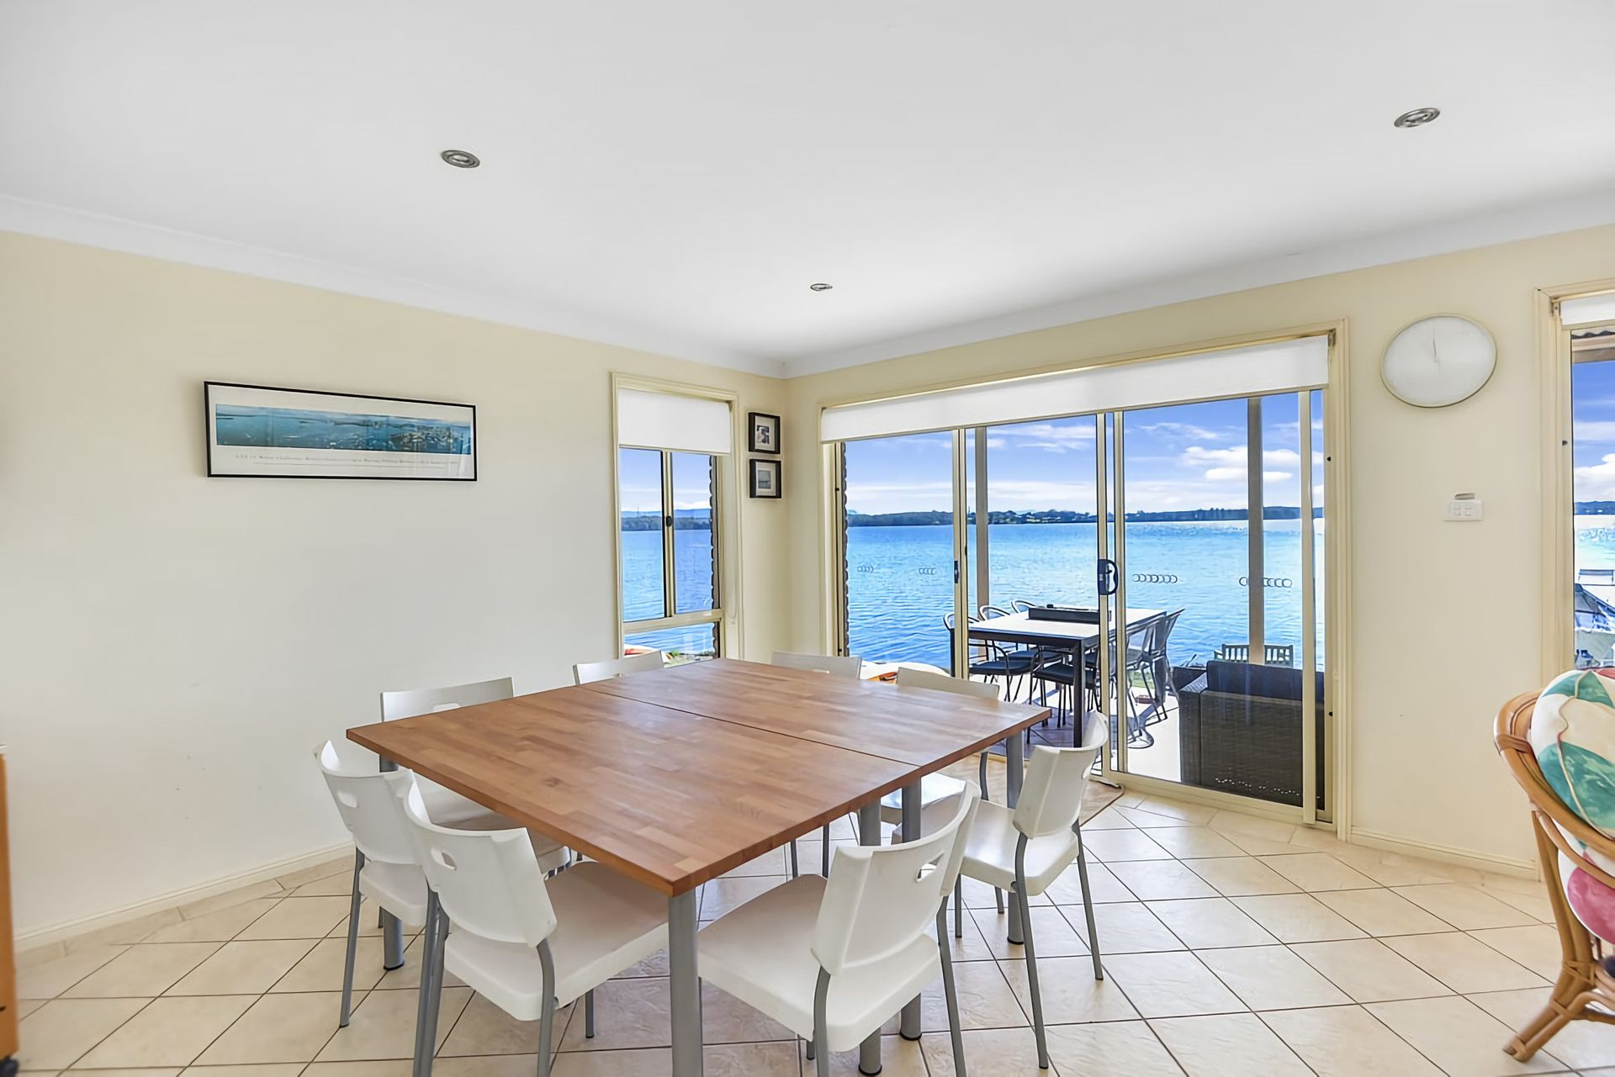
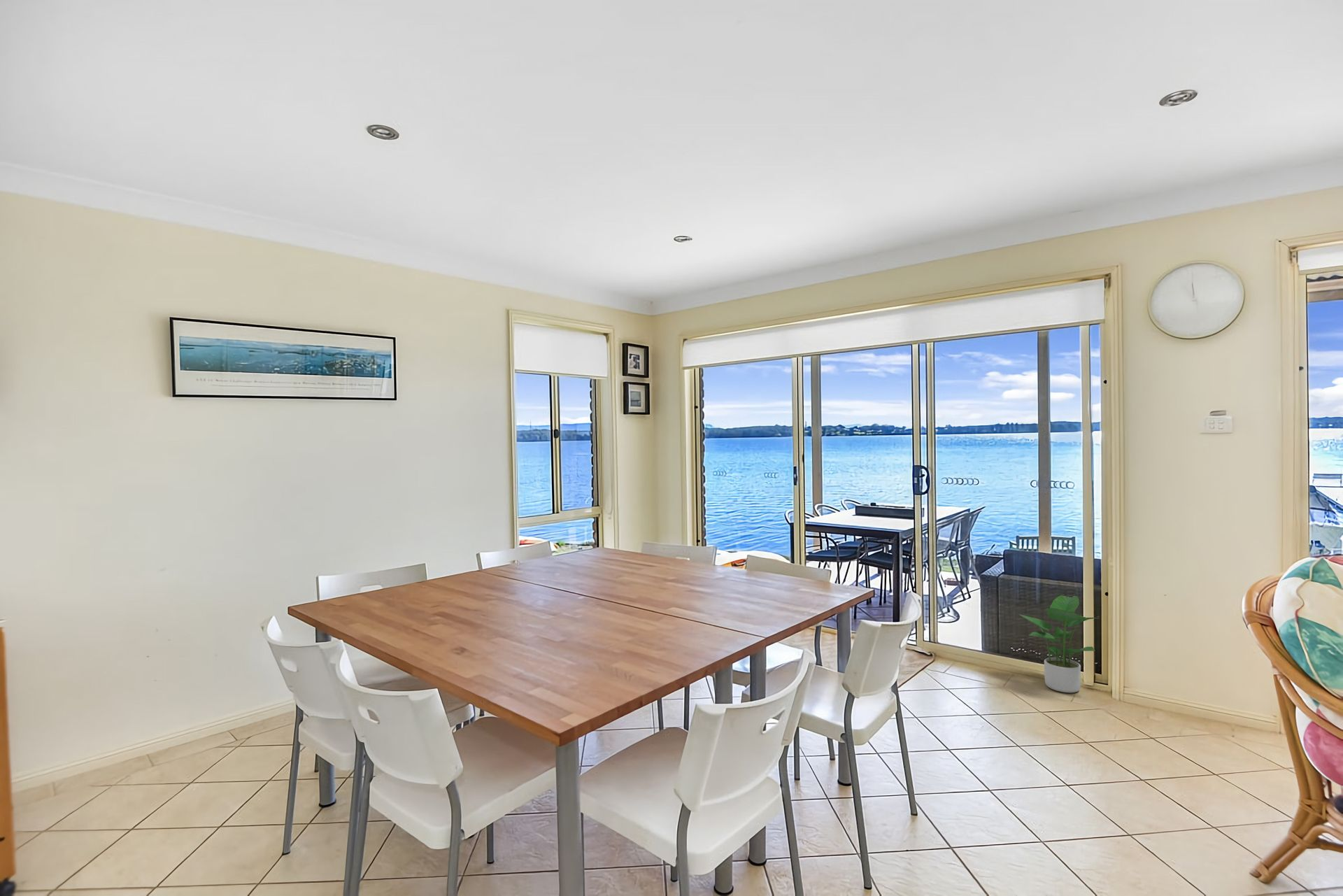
+ potted plant (1057, 641)
